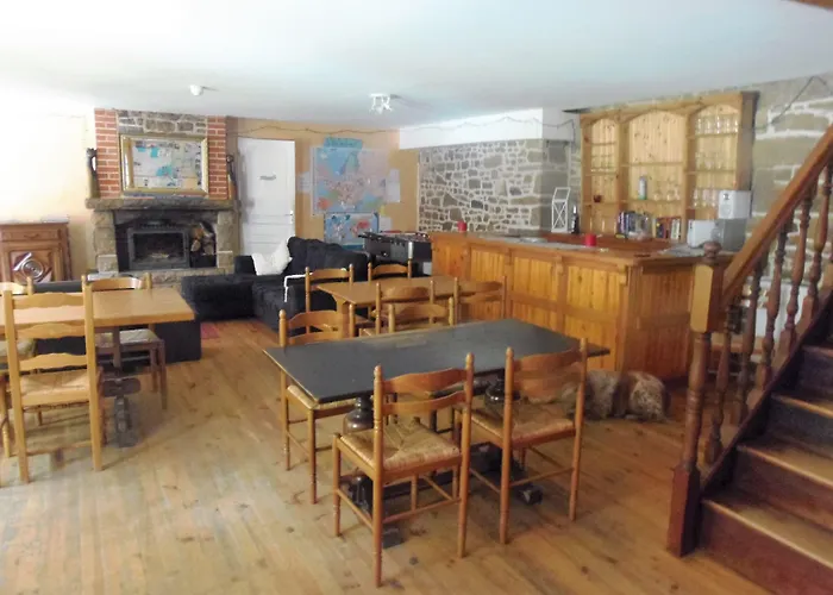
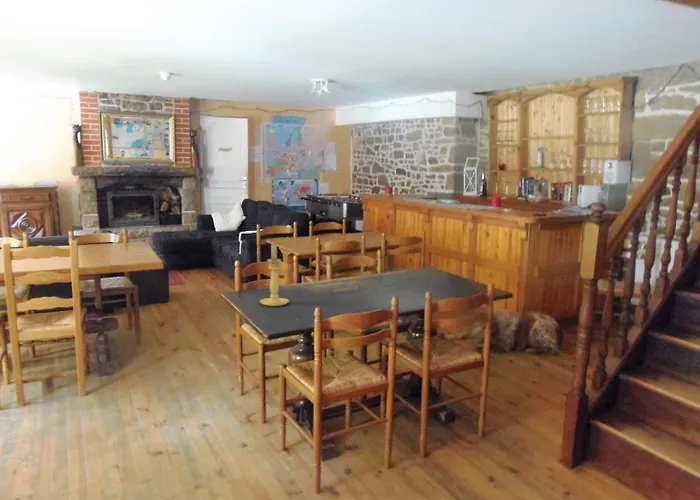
+ candle holder (274, 273)
